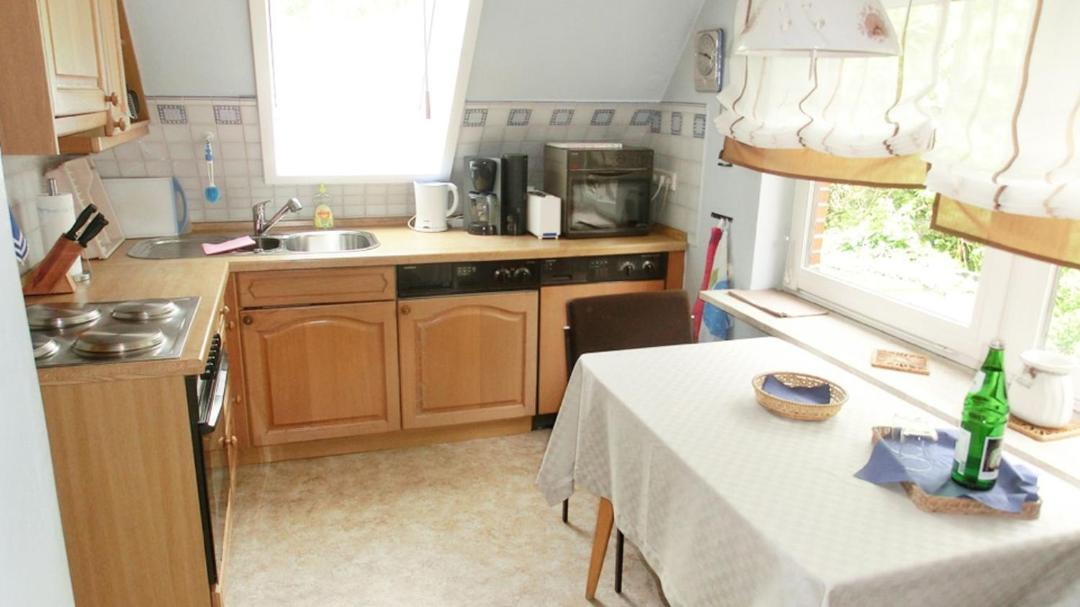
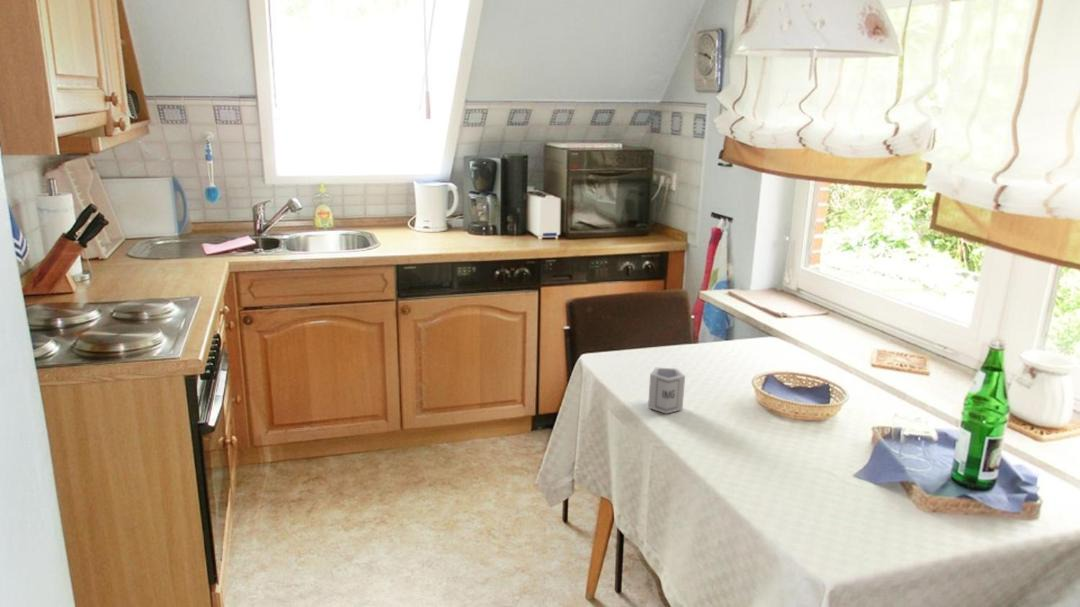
+ cup (665, 388)
